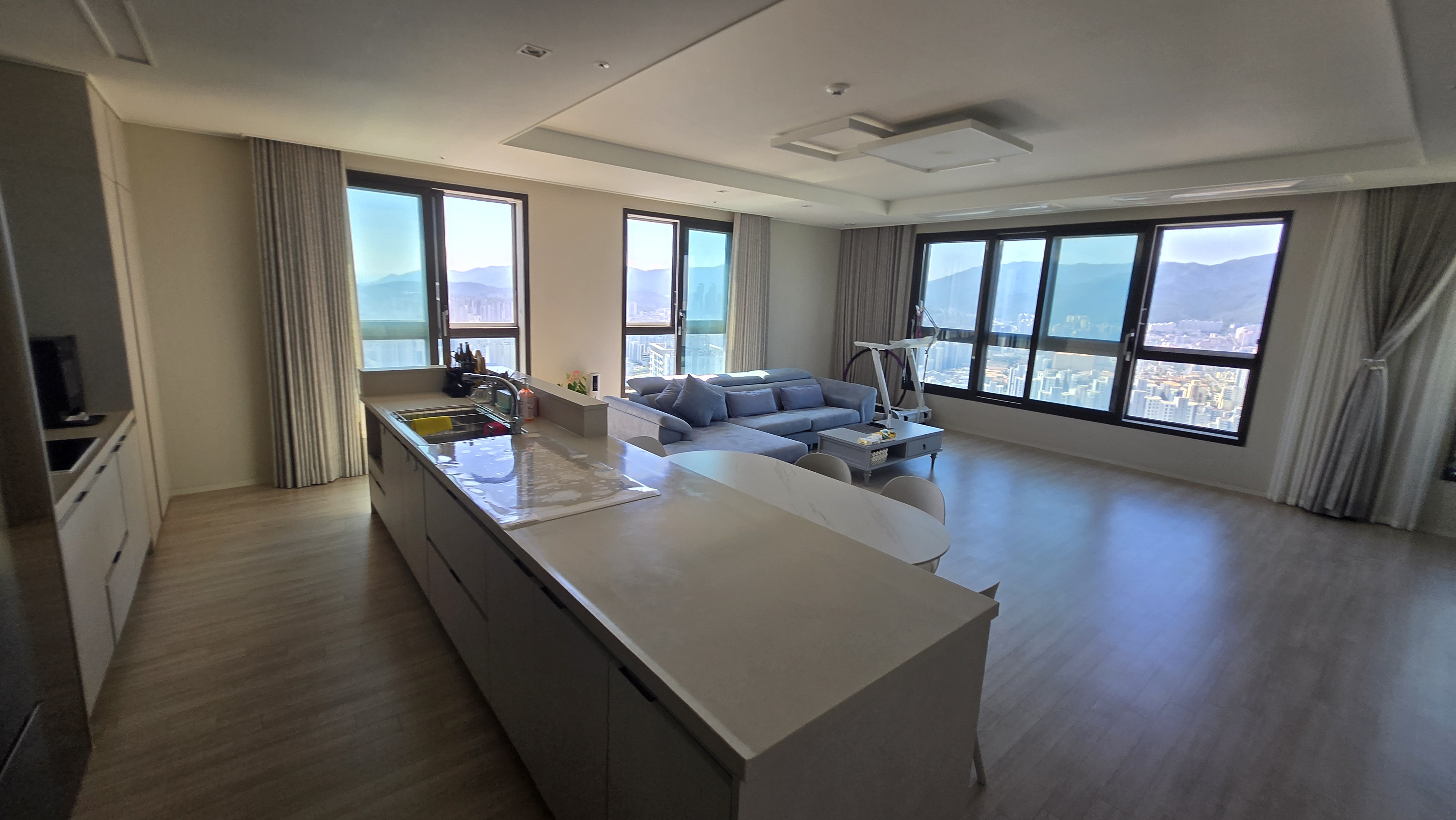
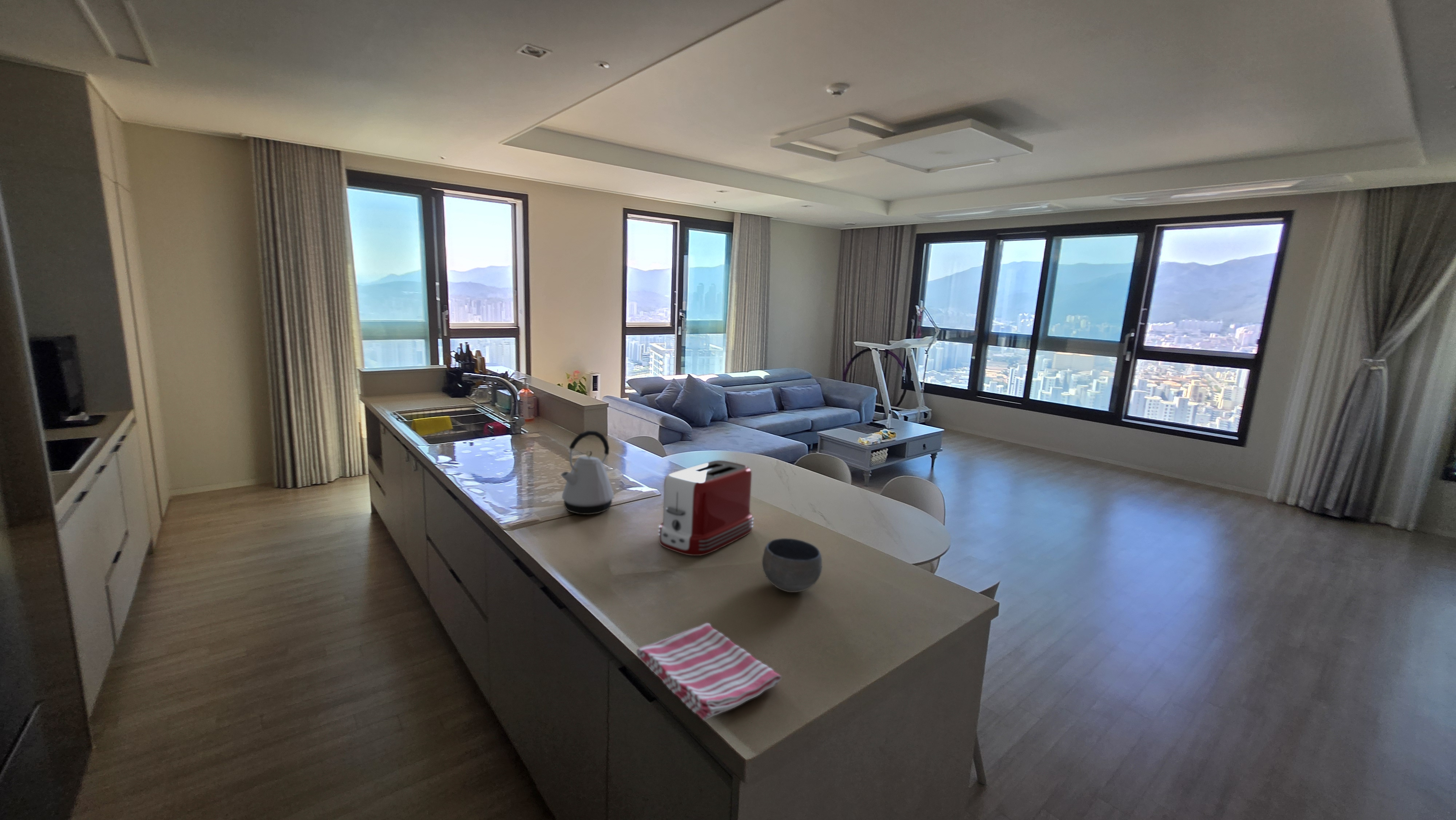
+ kettle (587, 470)
+ bowl (791, 568)
+ dish towel (707, 663)
+ toaster (708, 503)
